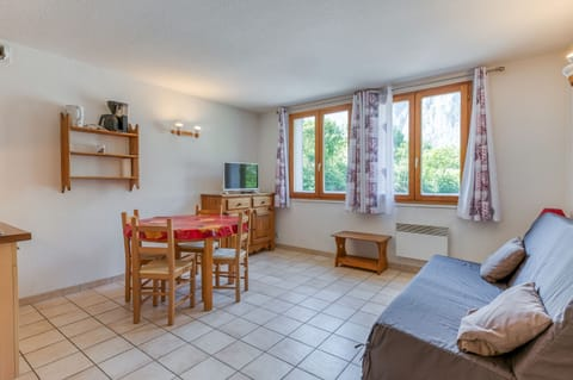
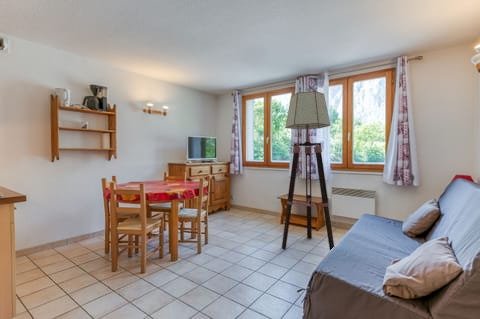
+ floor lamp (306, 170)
